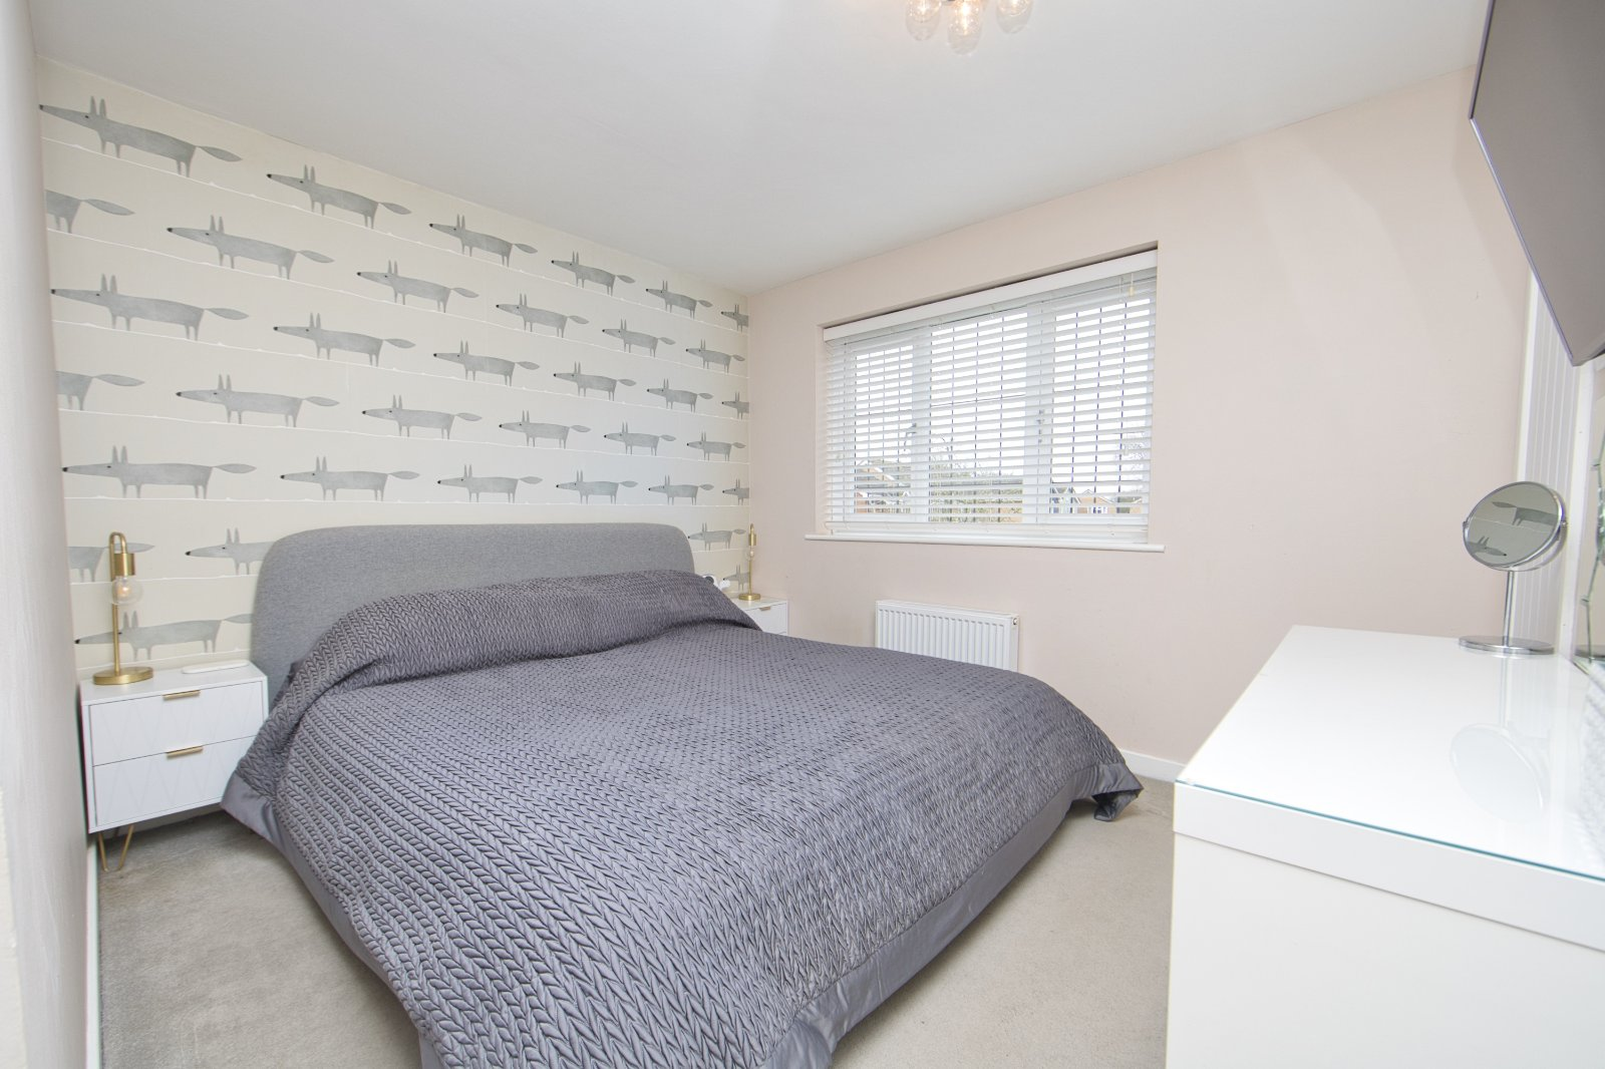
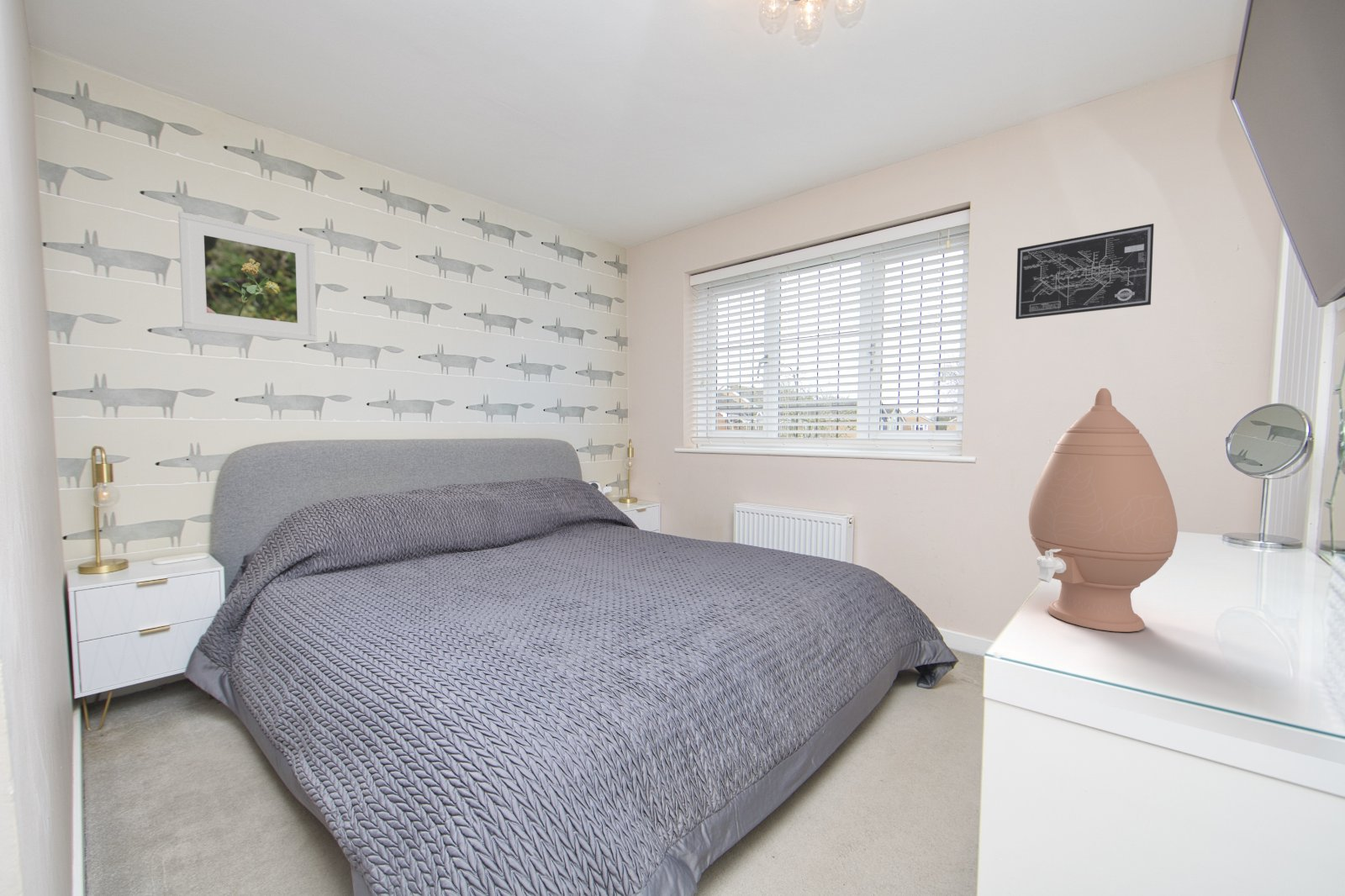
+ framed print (252, 282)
+ vase (1091, 503)
+ wall art (1079, 275)
